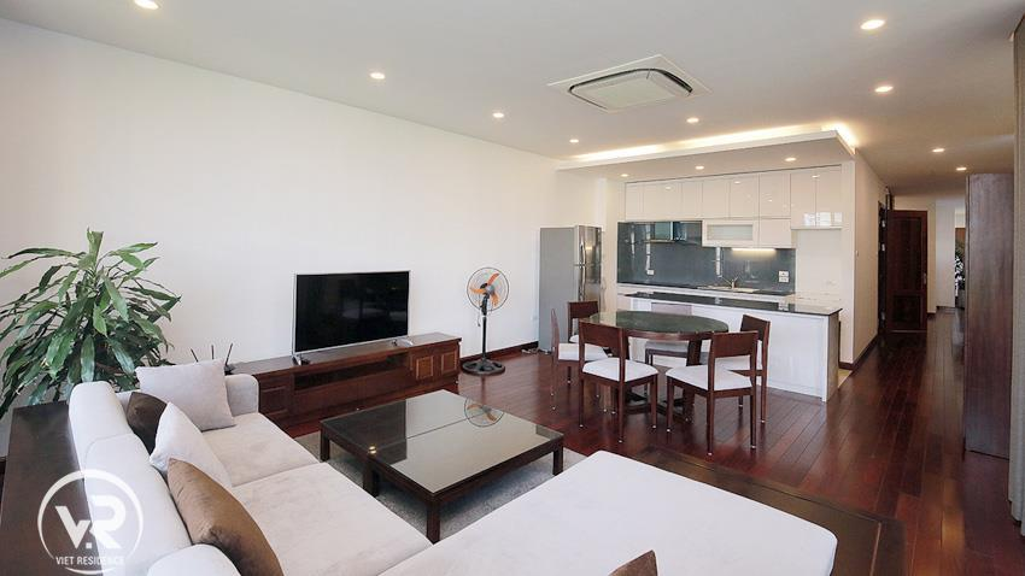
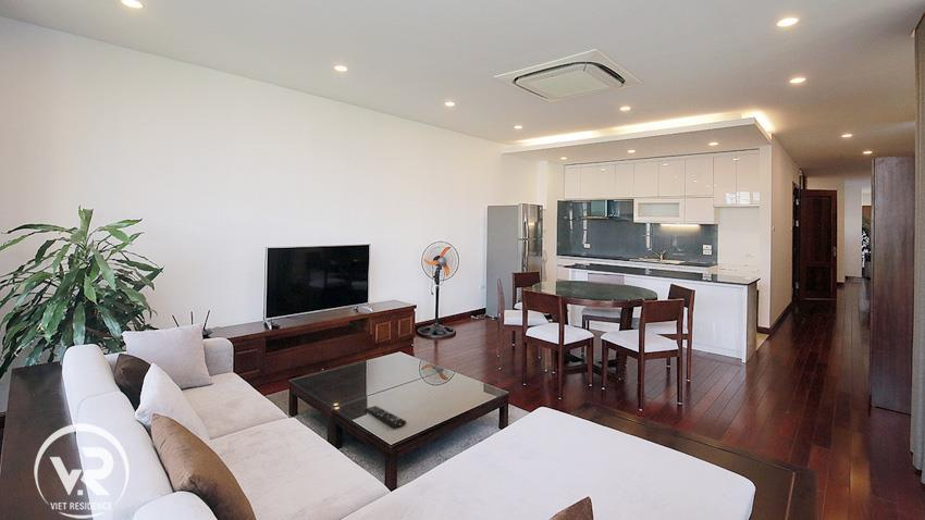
+ remote control (384, 416)
